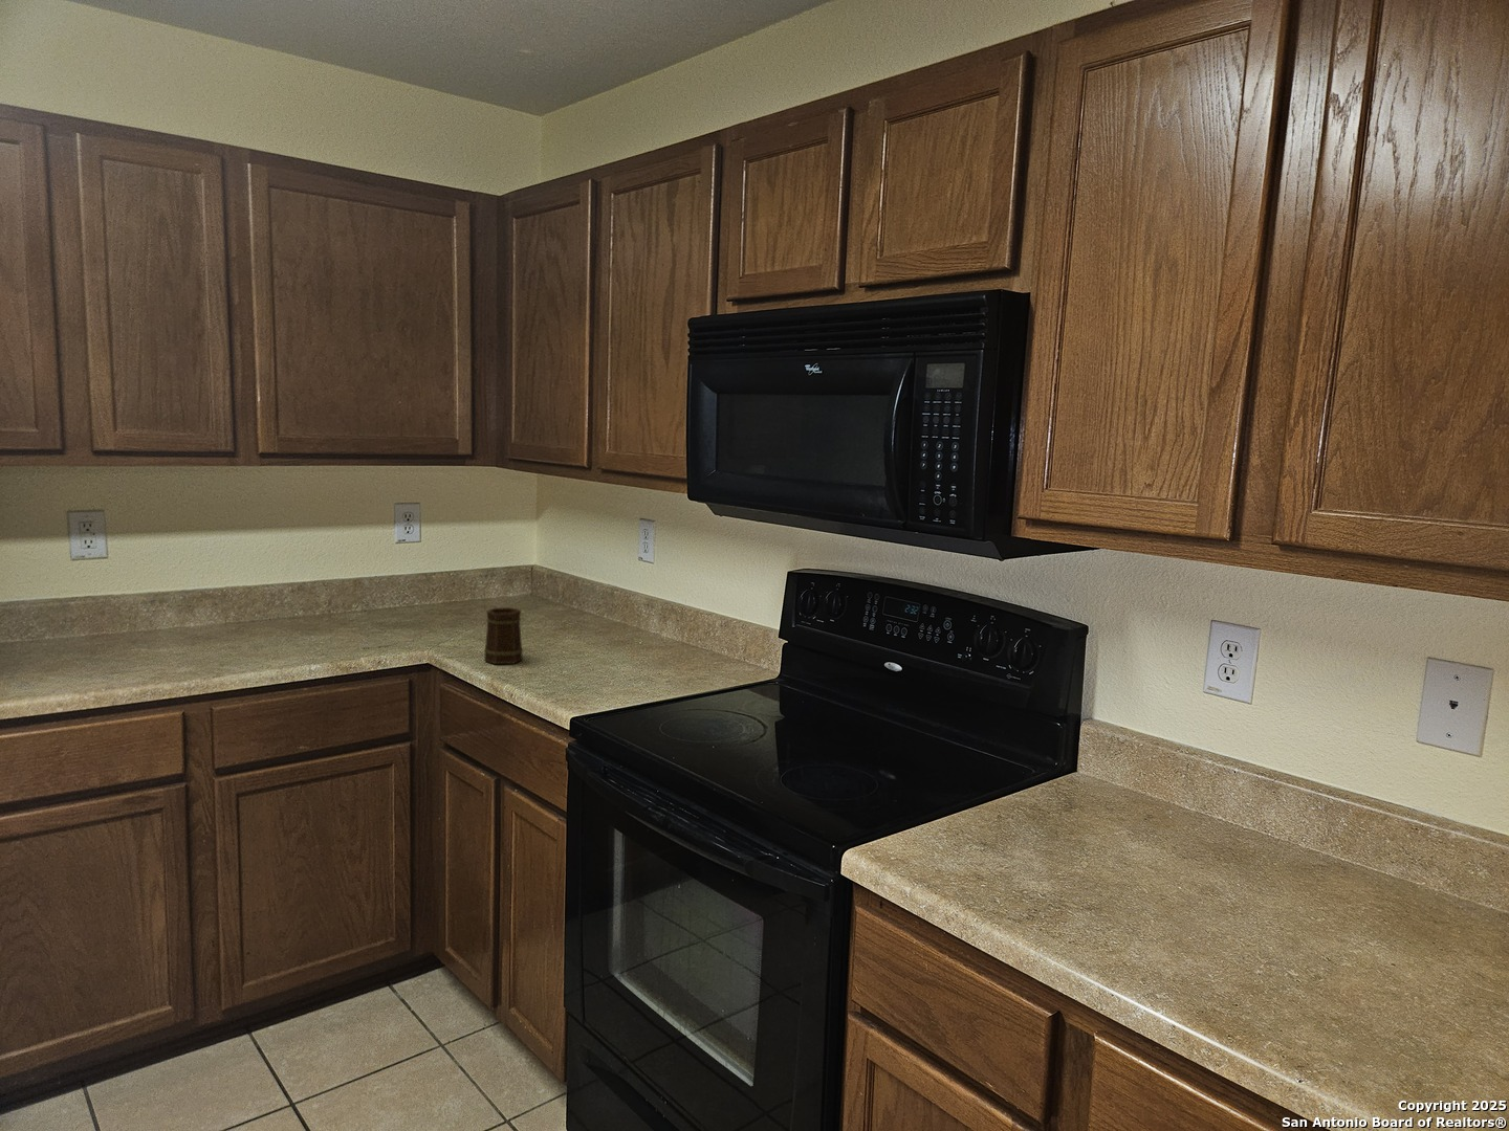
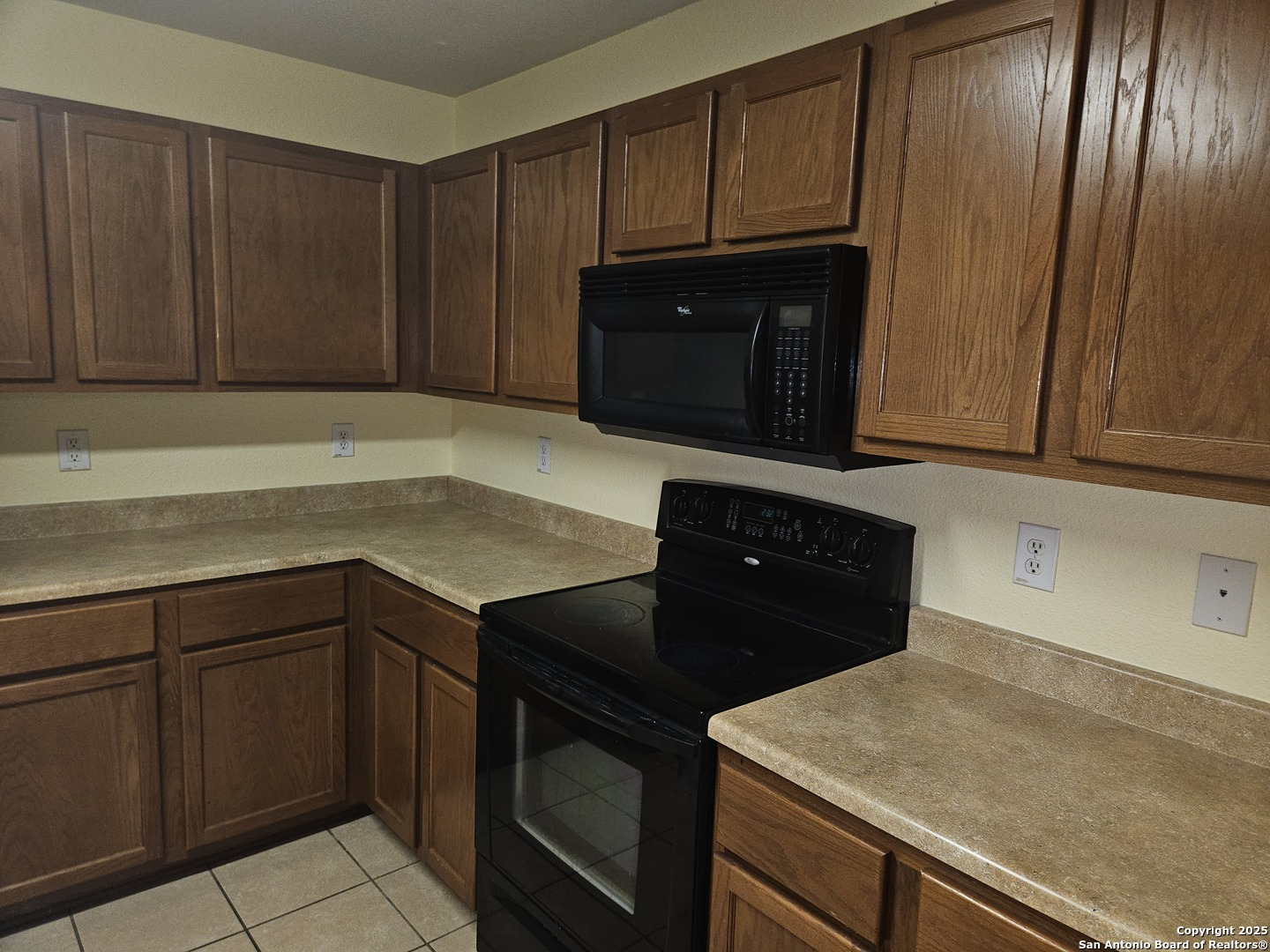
- mug (504, 634)
